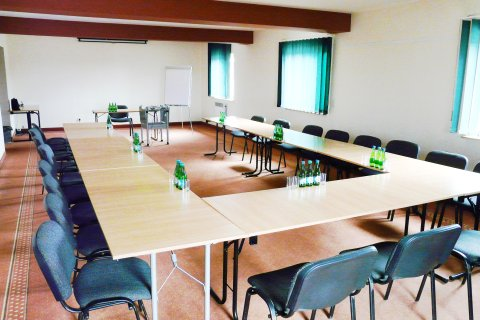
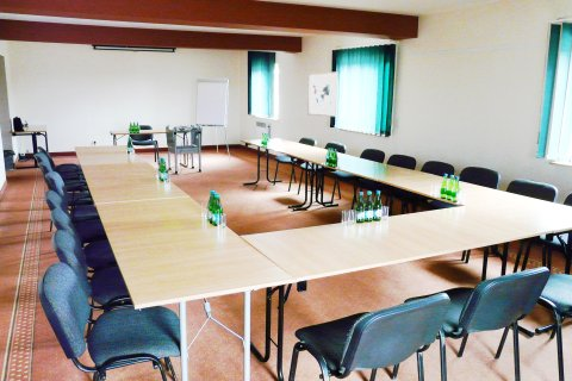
+ wall art (322, 94)
